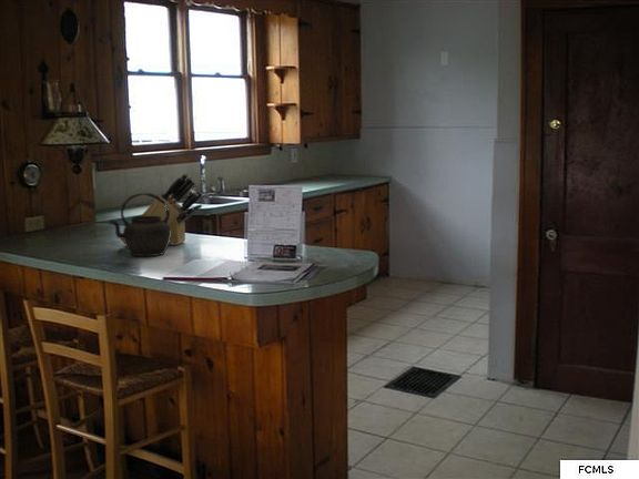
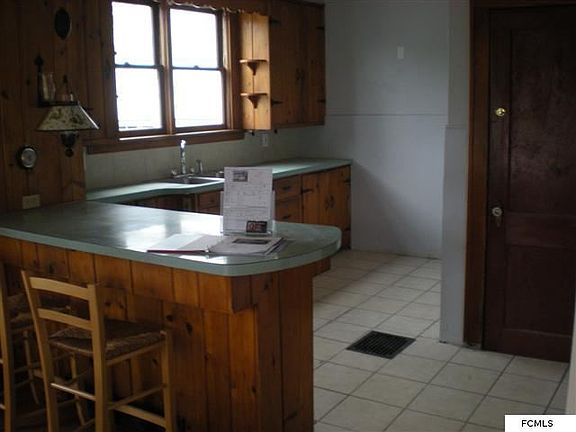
- kettle (140, 224)
- knife block (161, 208)
